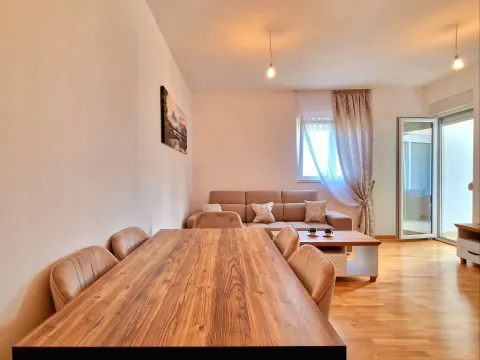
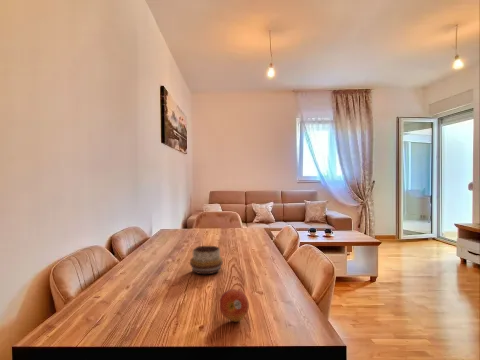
+ fruit (234, 305)
+ decorative bowl (206, 259)
